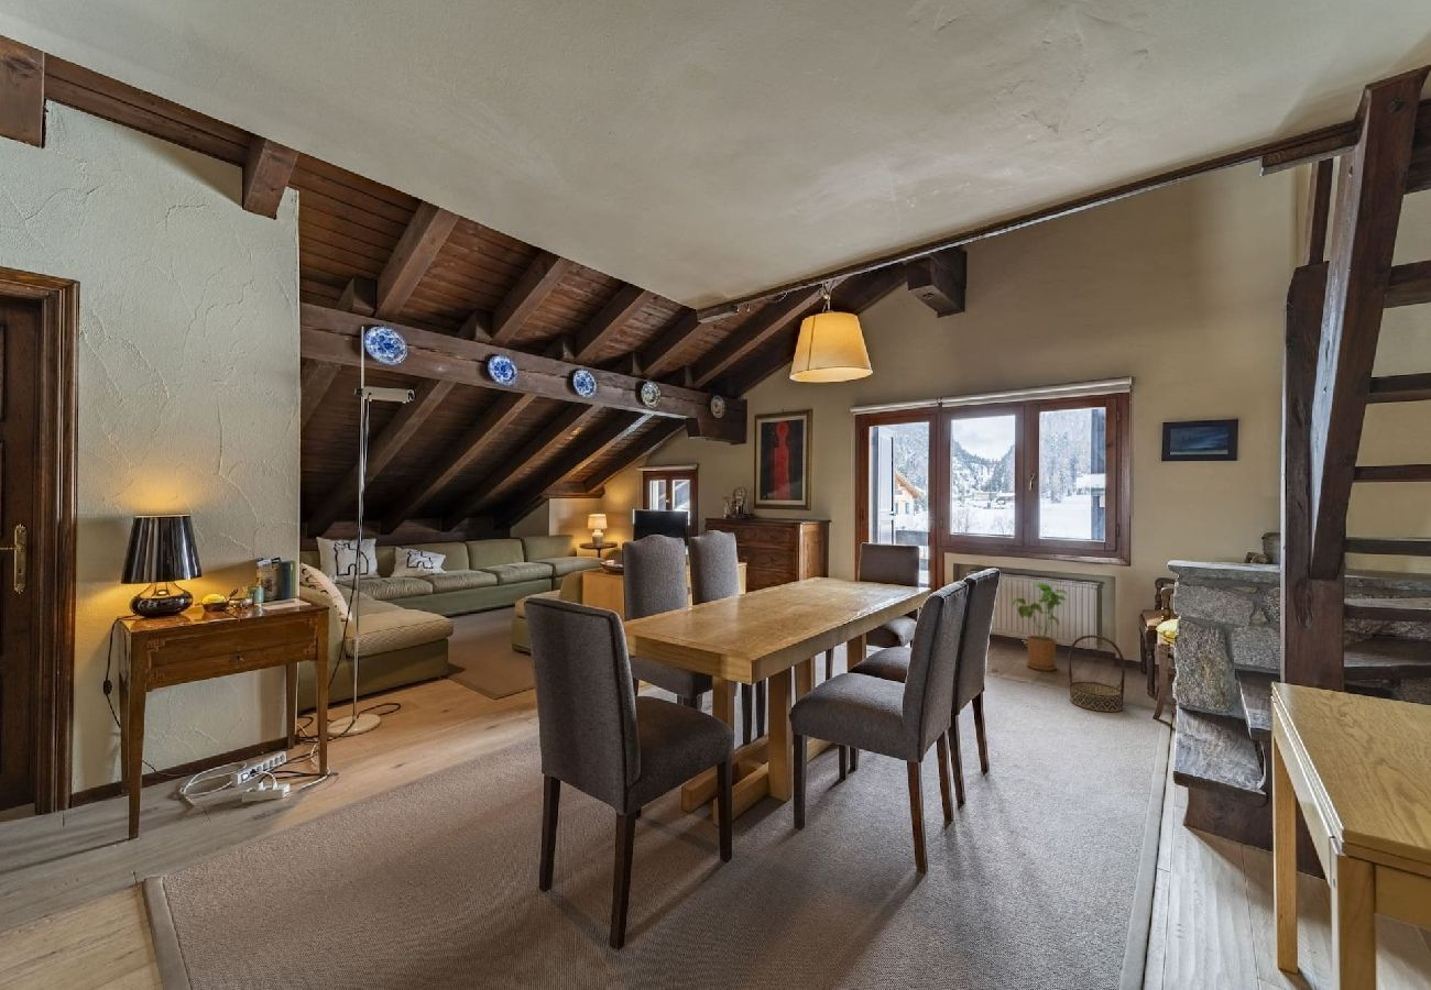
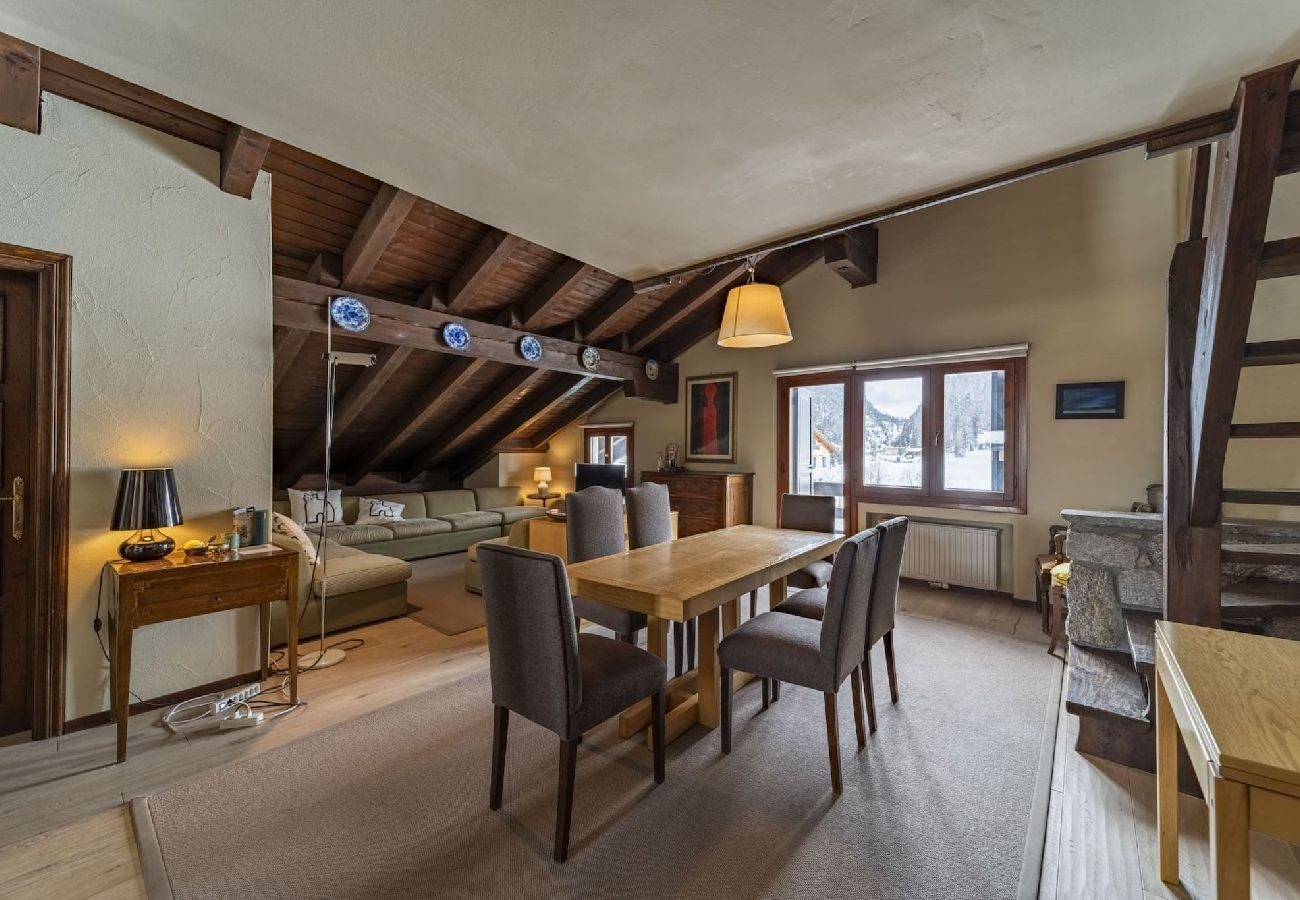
- house plant (1038, 625)
- basket (1093, 682)
